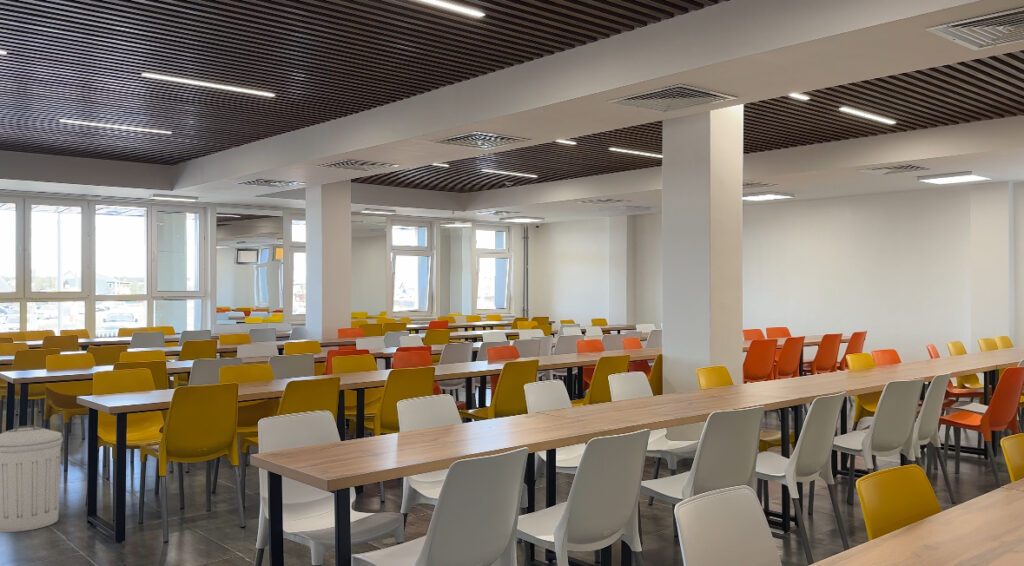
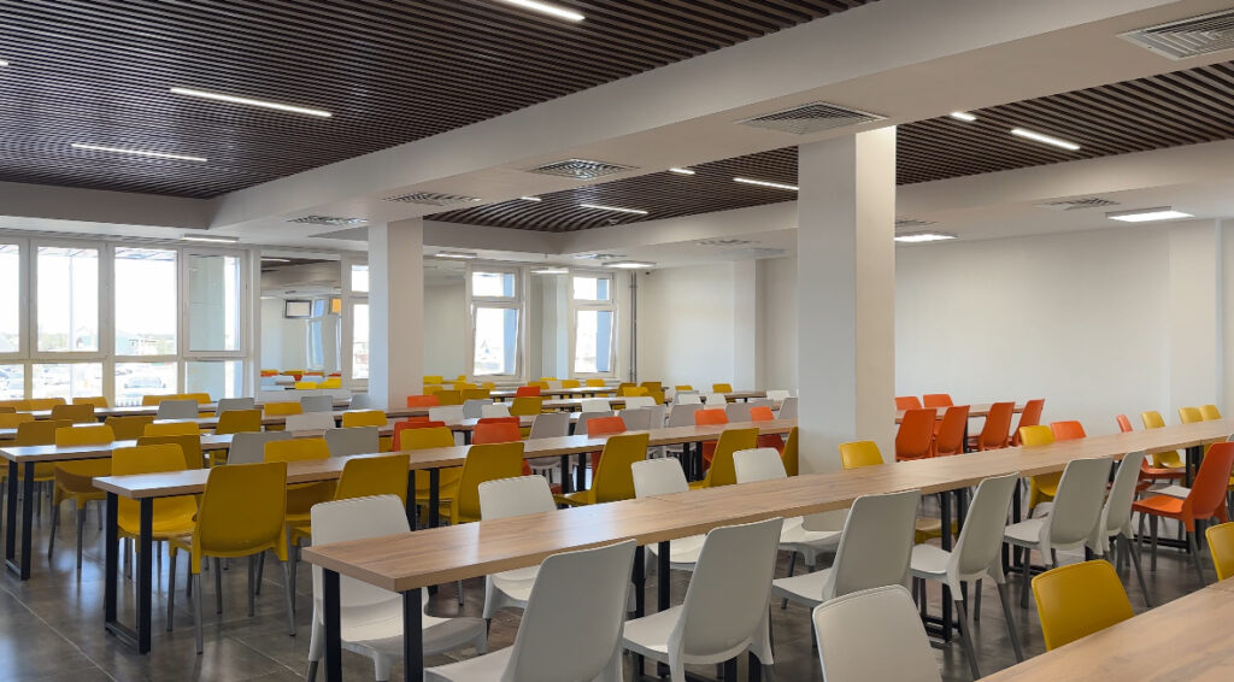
- trash can (25, 474)
